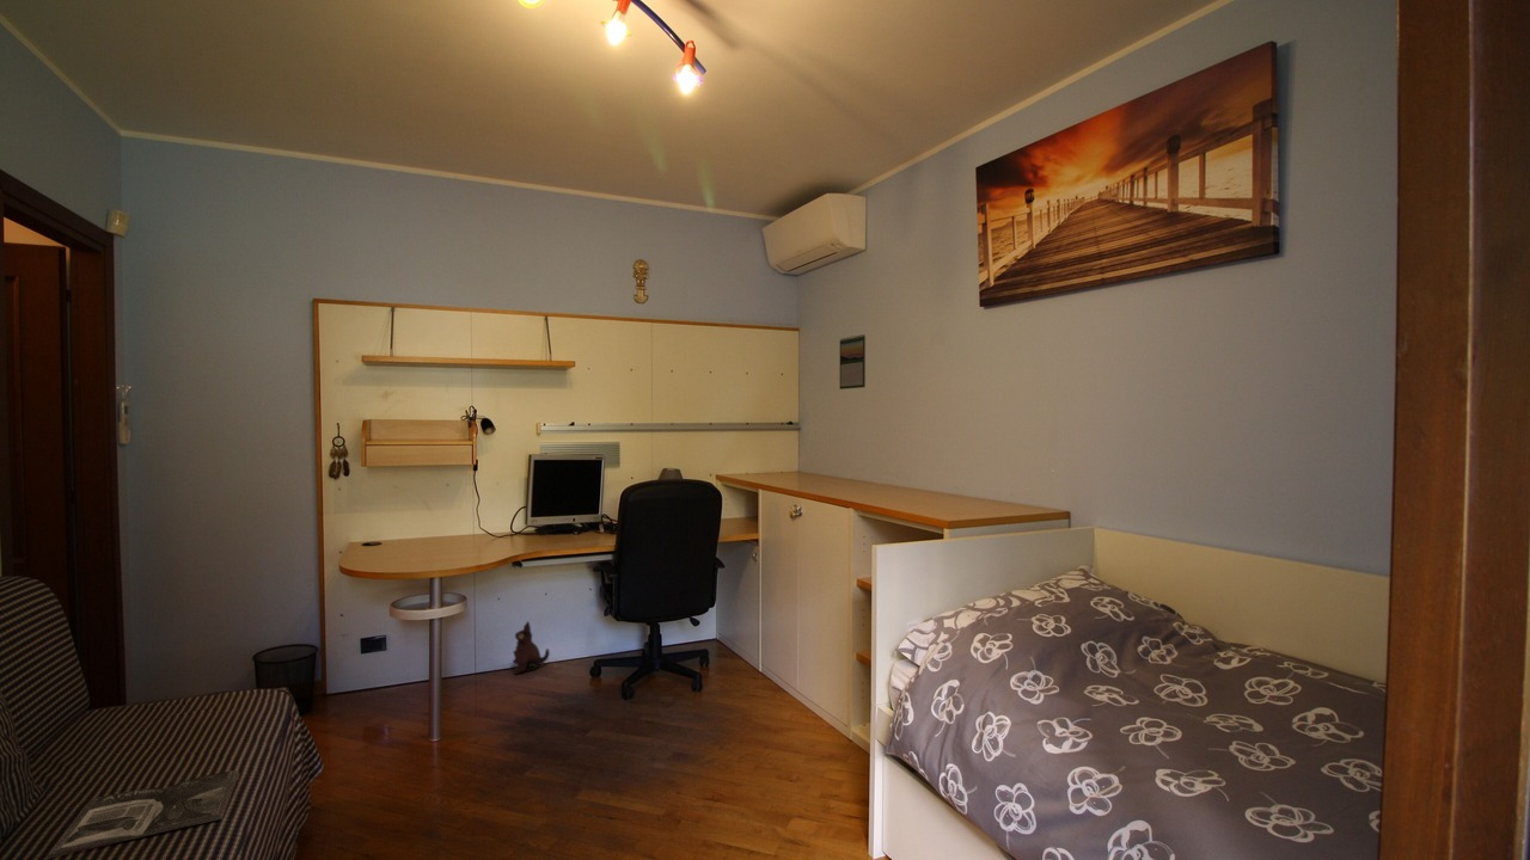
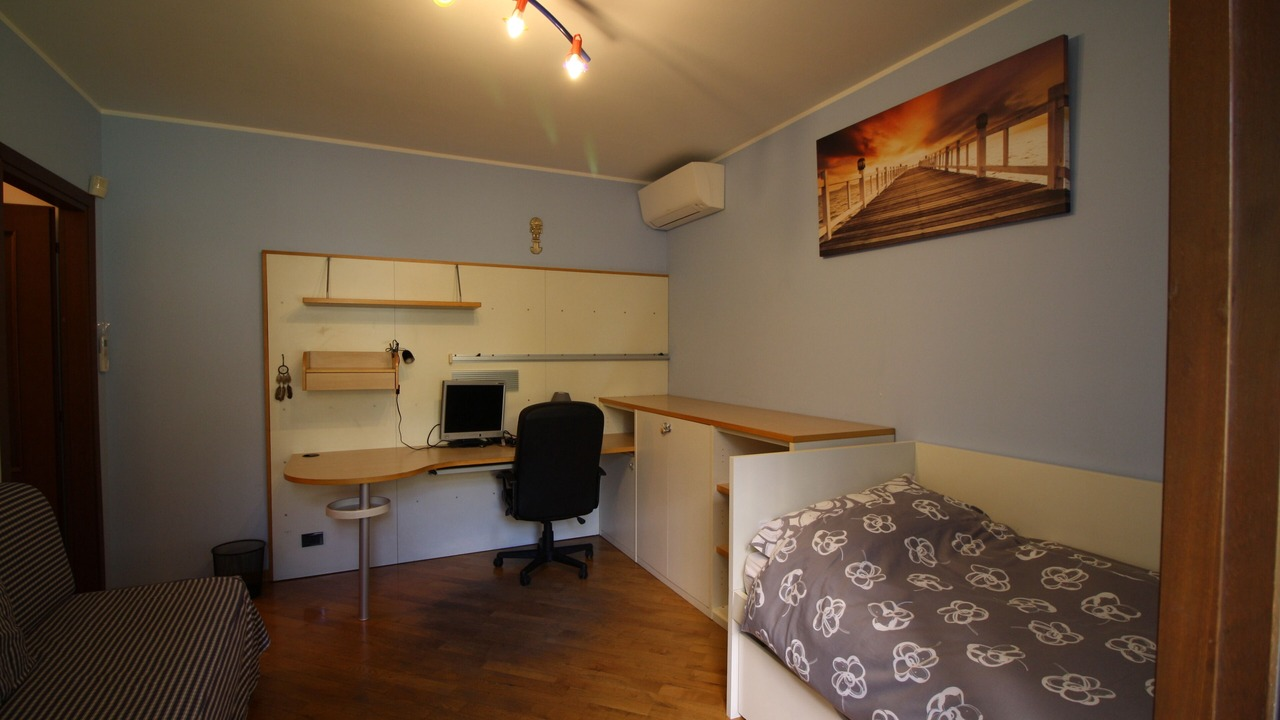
- magazine (153, 809)
- calendar (851, 362)
- plush toy (531, 645)
